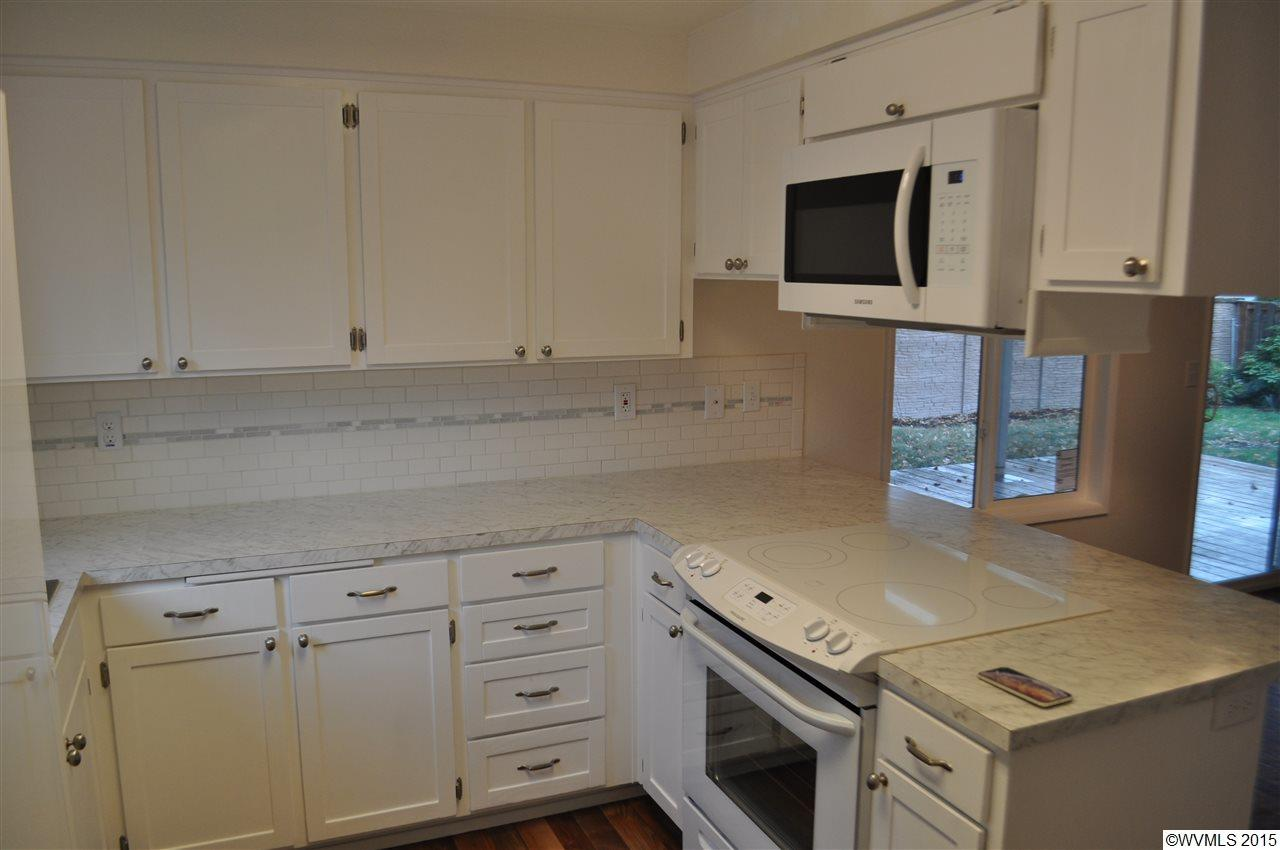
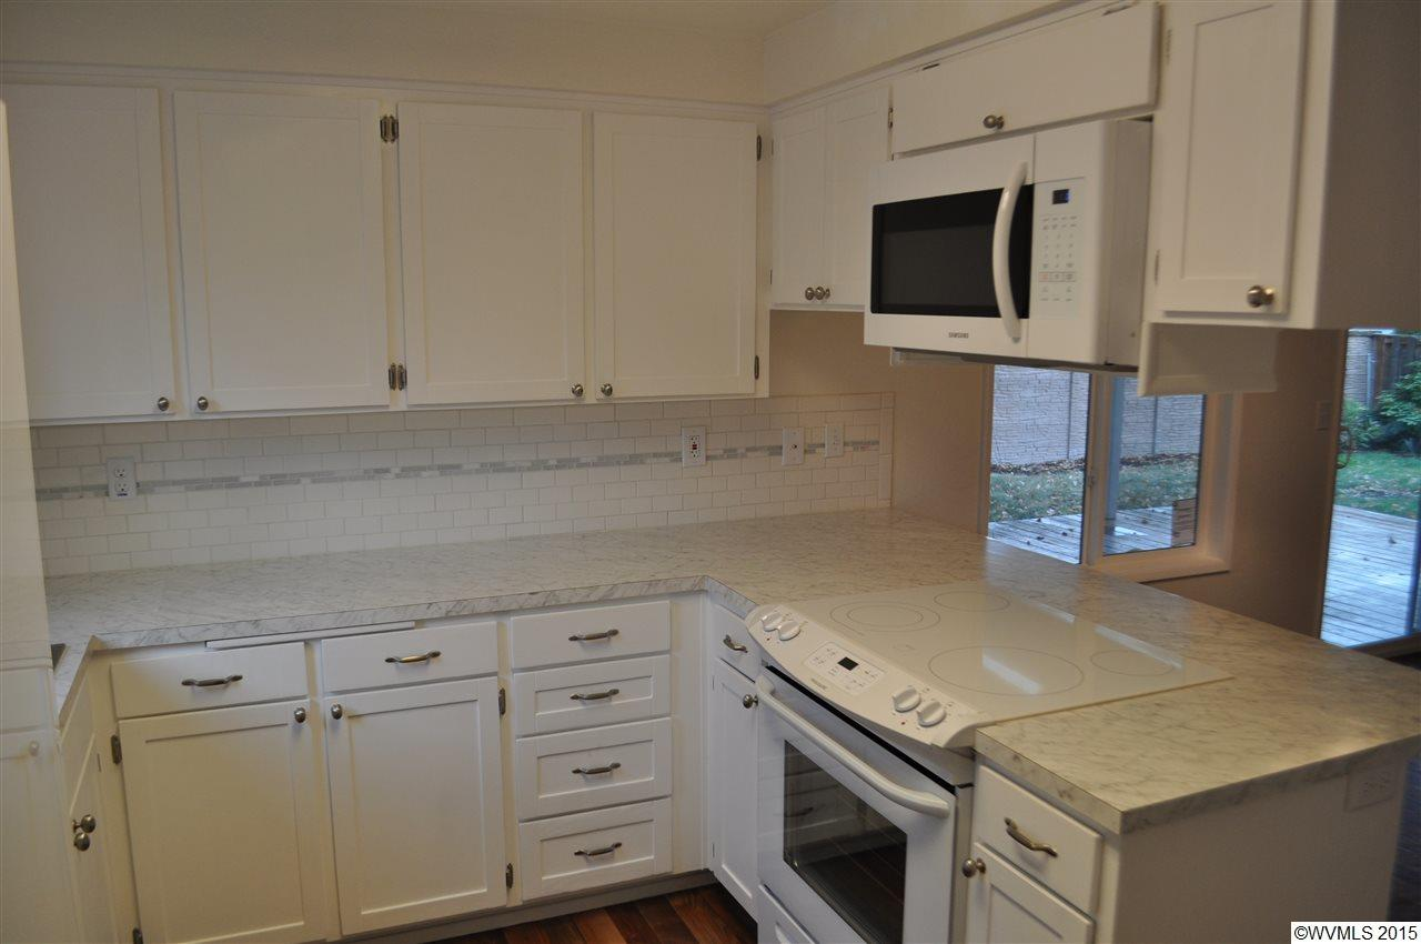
- smartphone (1023, 685)
